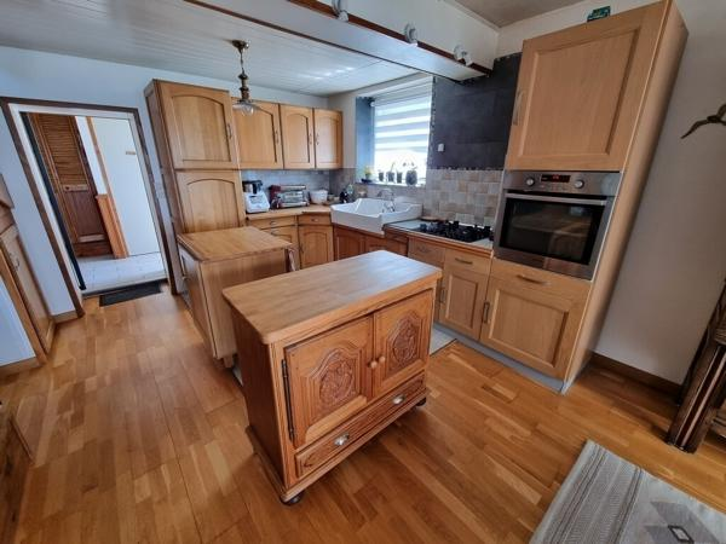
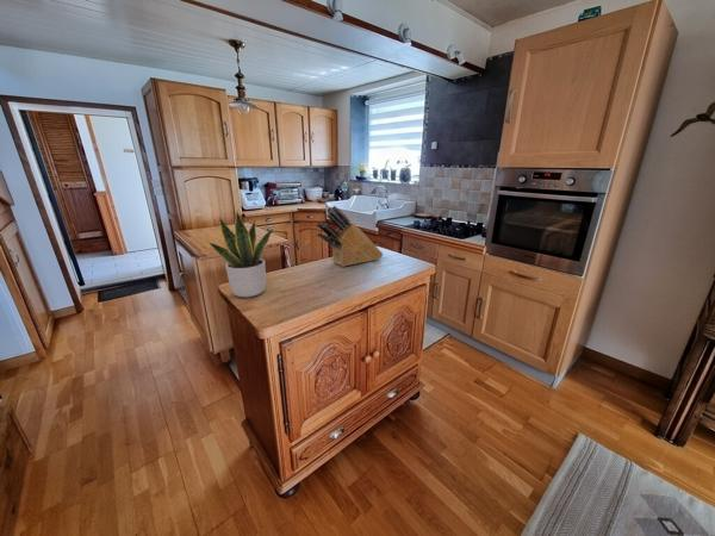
+ potted plant (245, 251)
+ knife block (350, 233)
